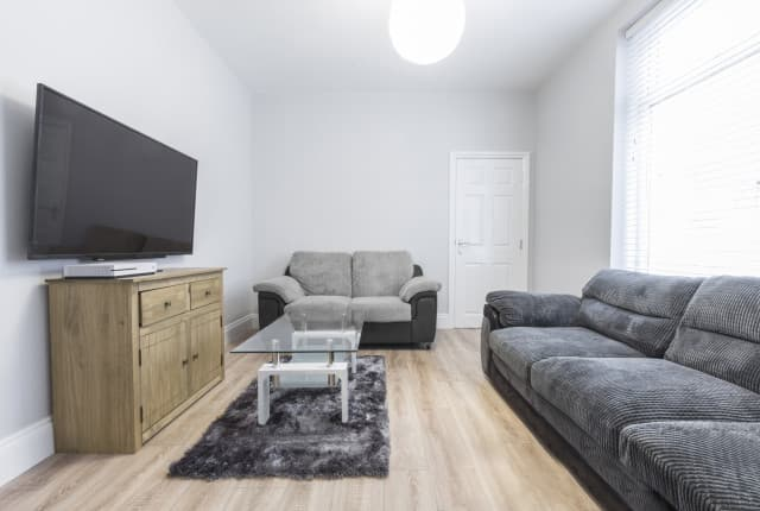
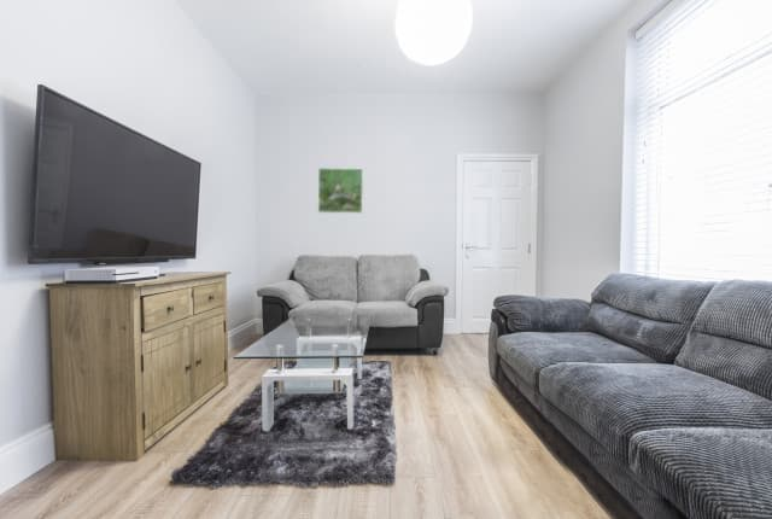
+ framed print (340, 191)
